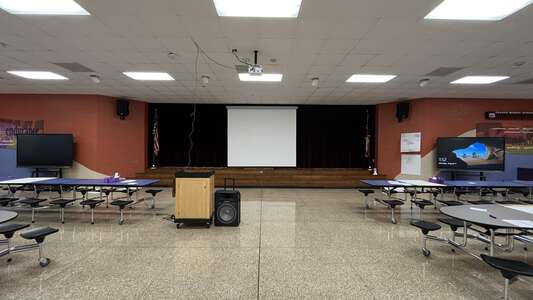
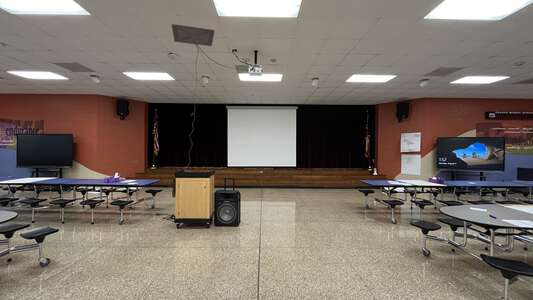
+ ceiling vent (193, 36)
